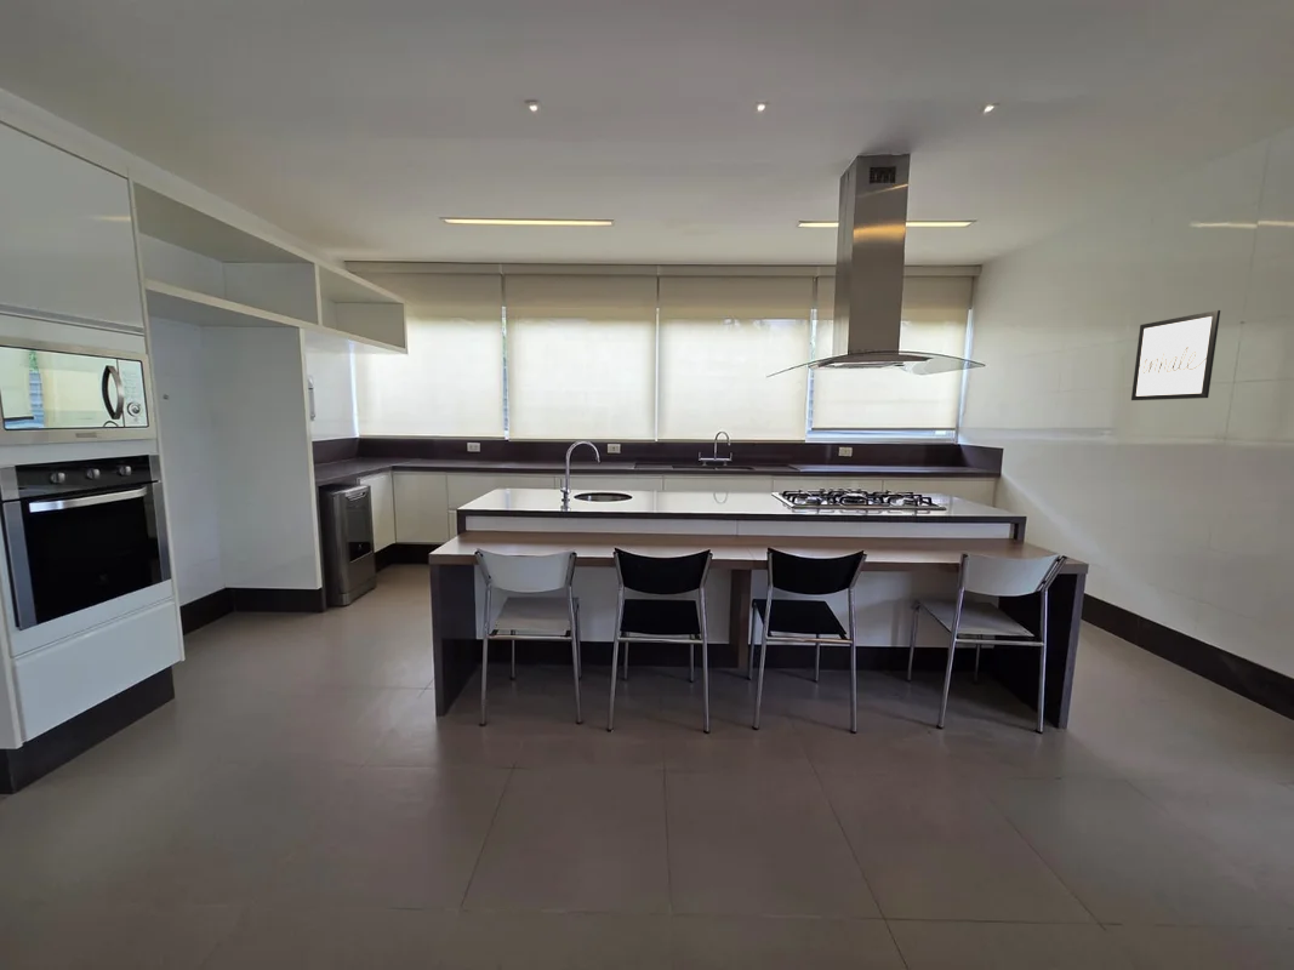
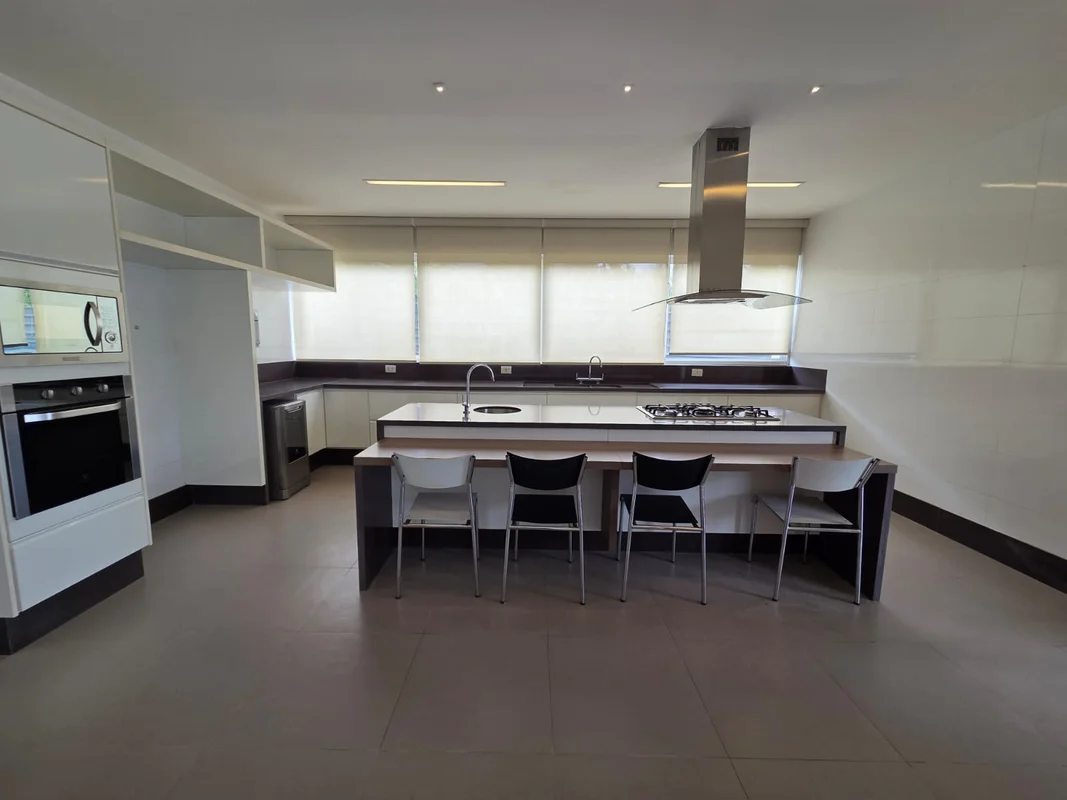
- wall art (1172, 359)
